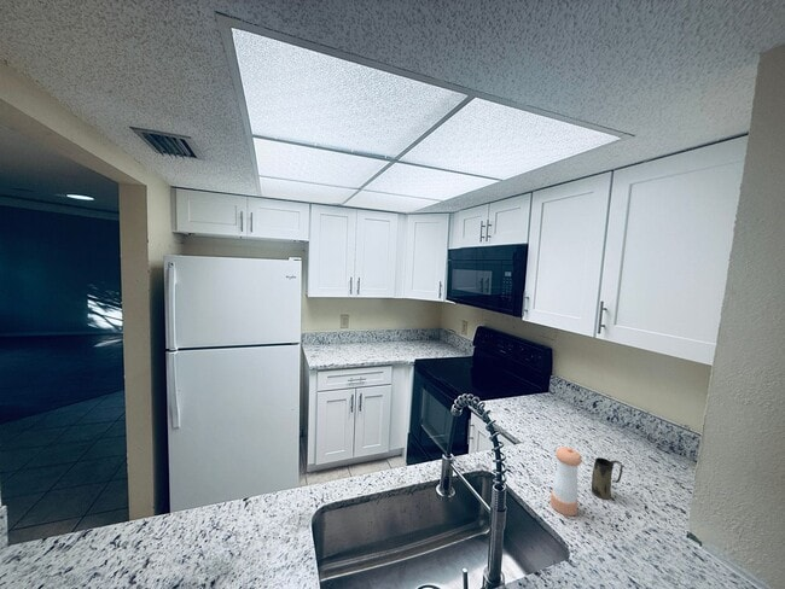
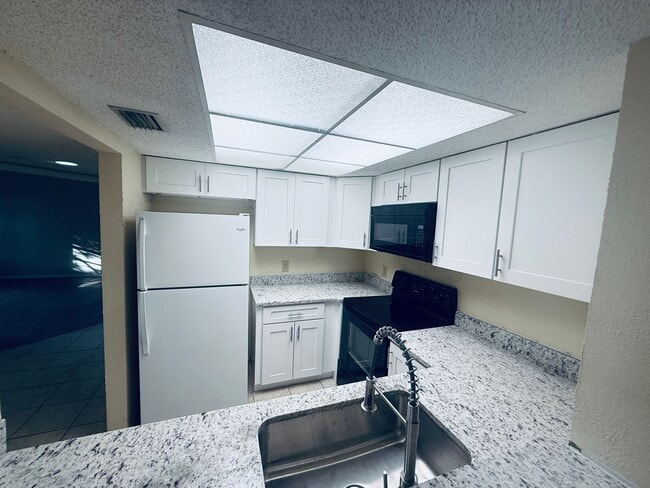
- pepper shaker (566, 477)
- mug (606, 477)
